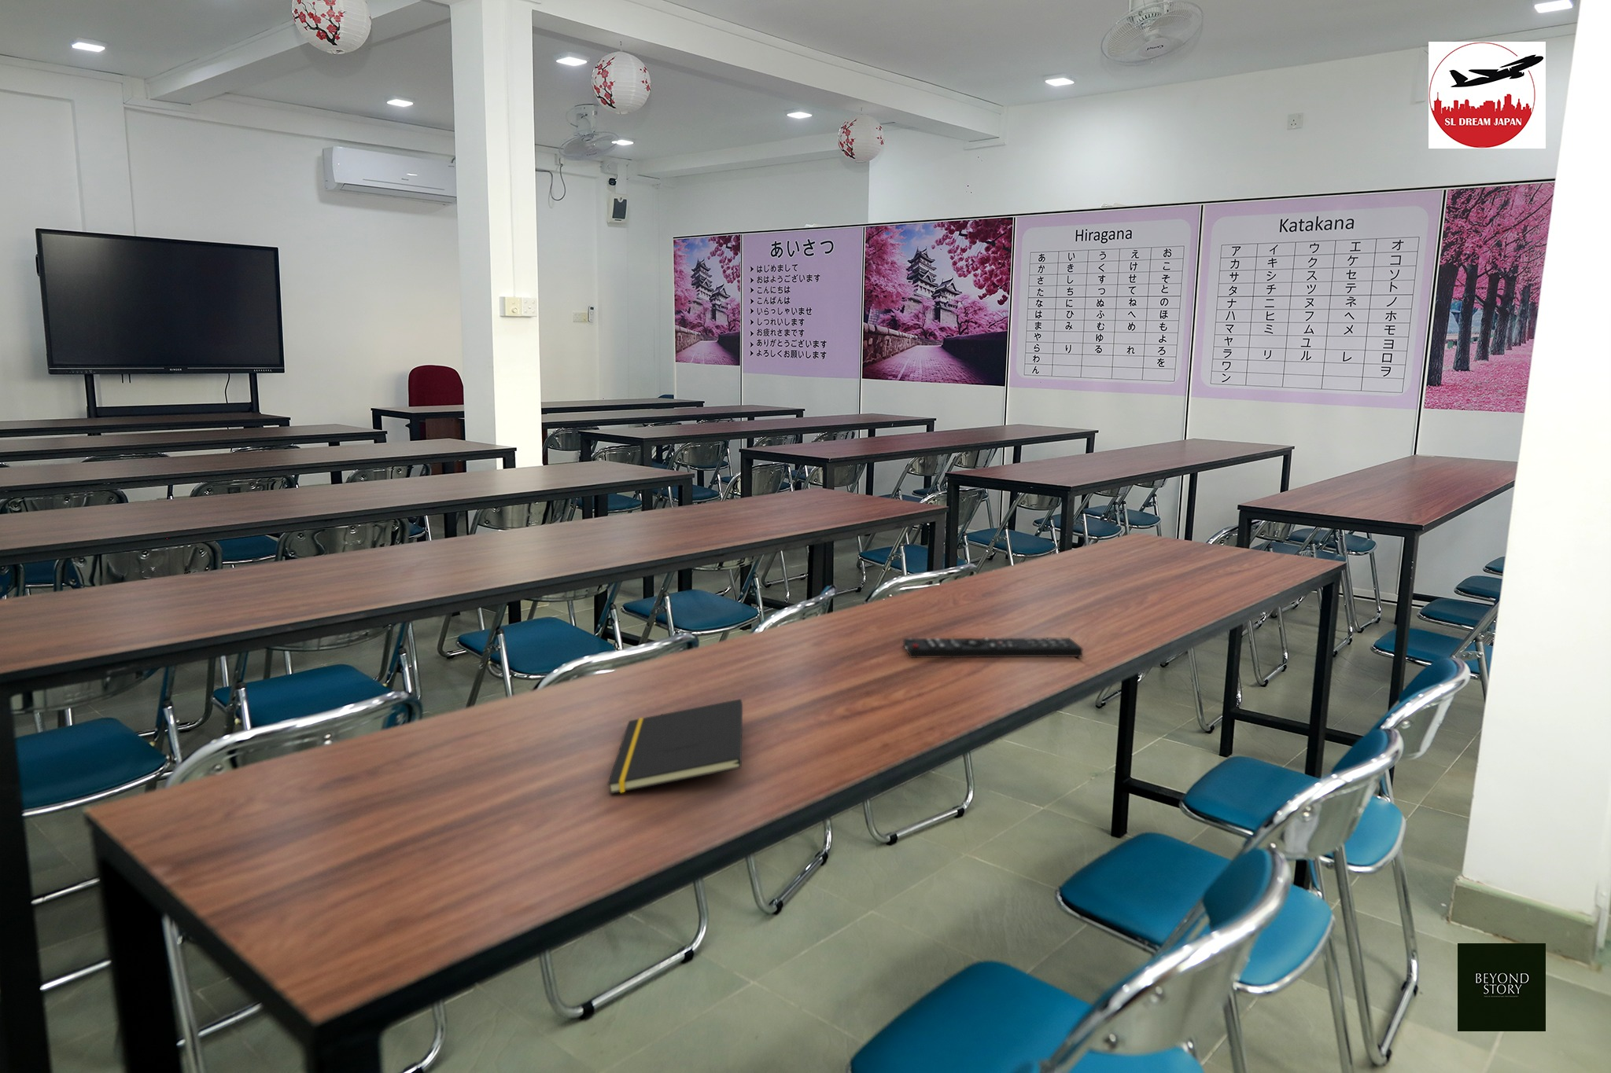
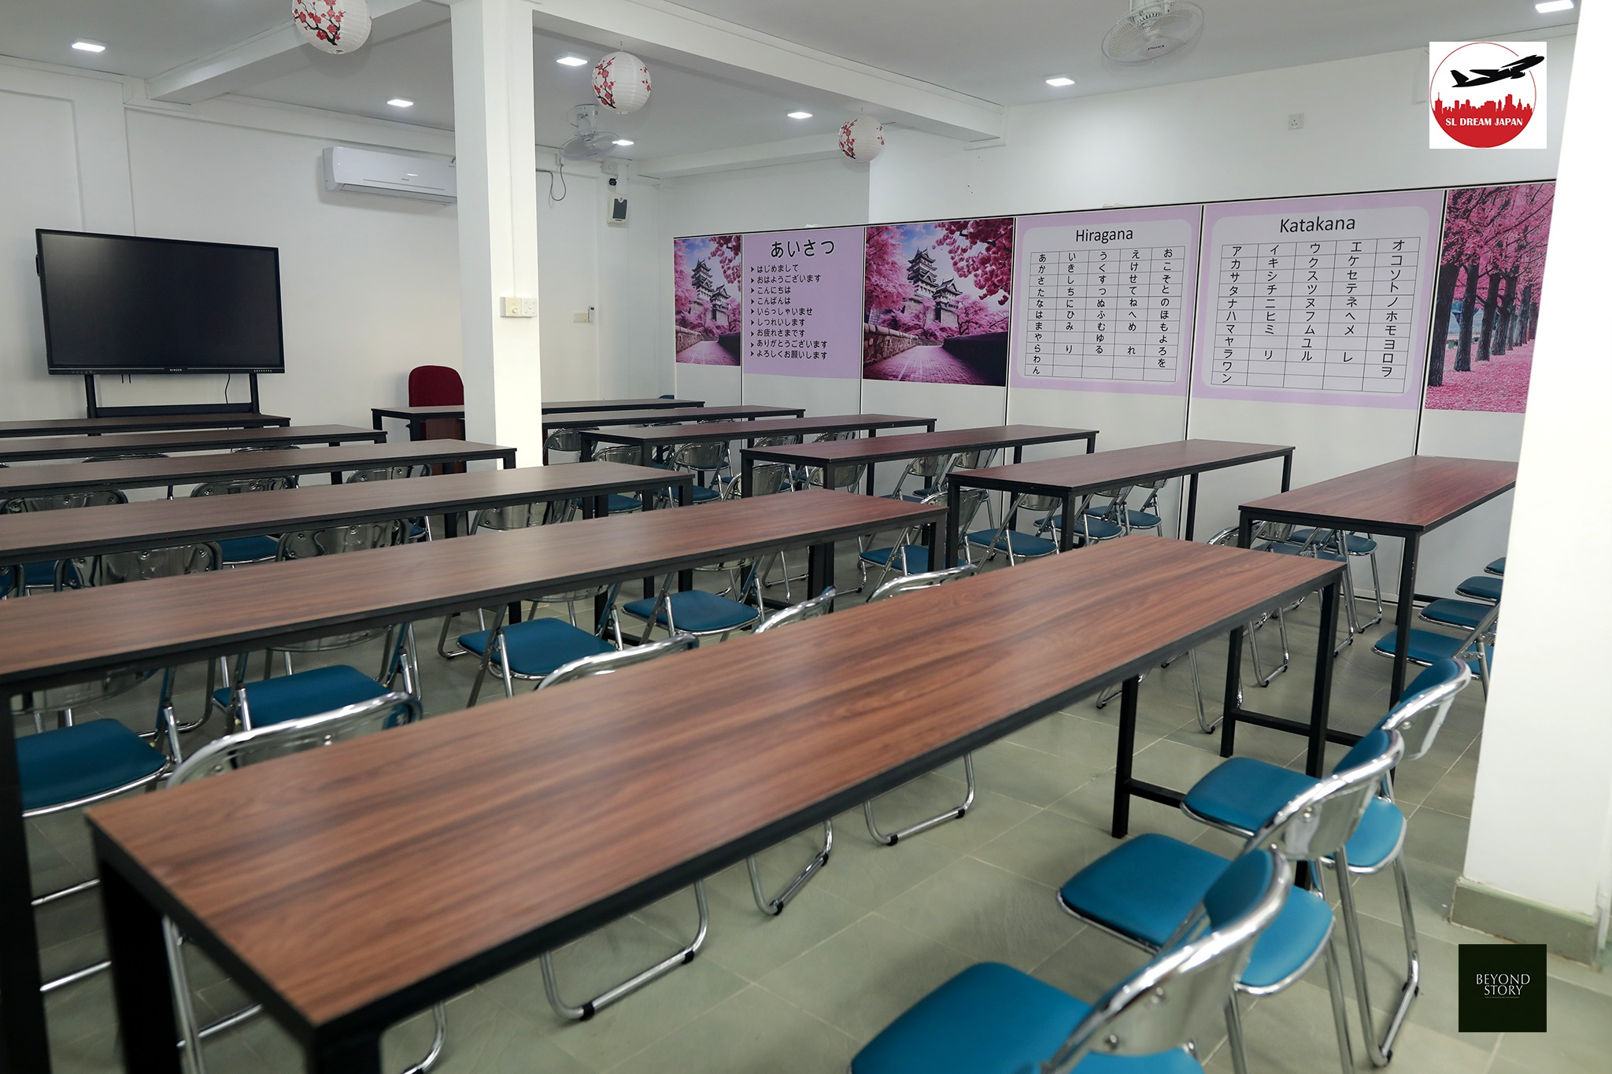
- remote control (991, 647)
- notepad (680, 742)
